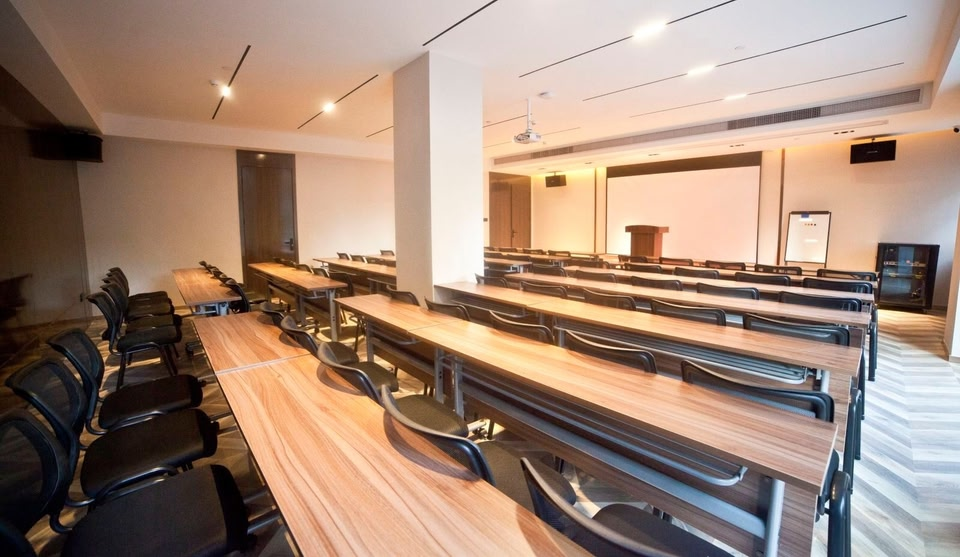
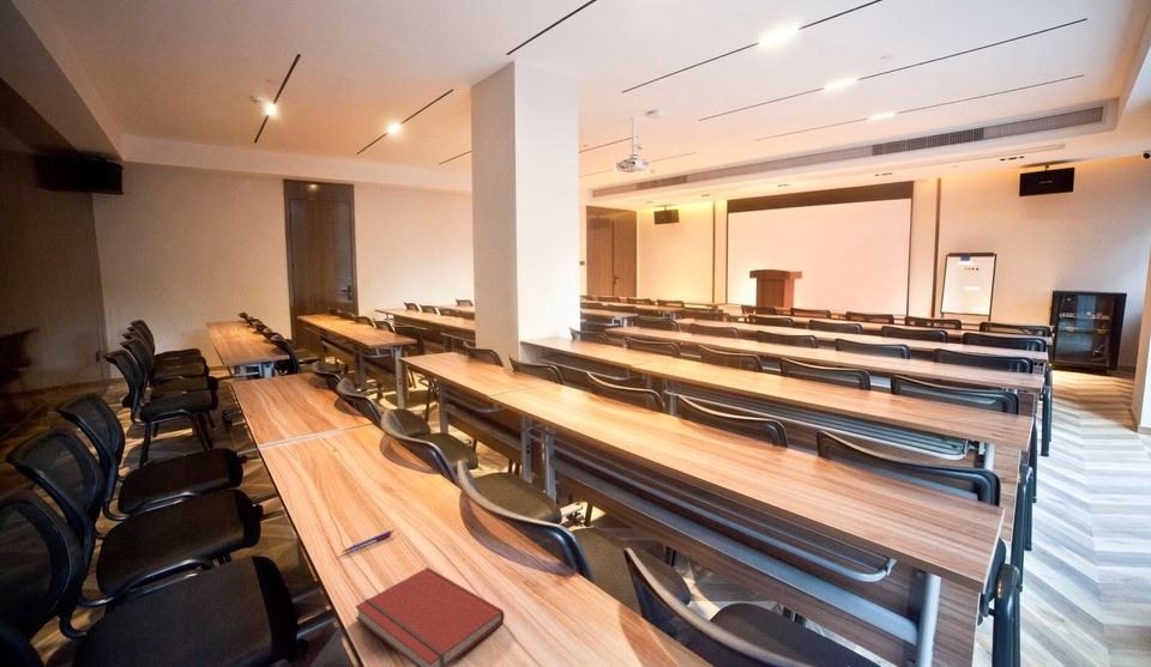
+ book (429, 613)
+ pen (368, 540)
